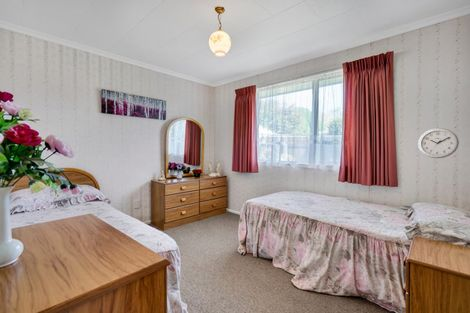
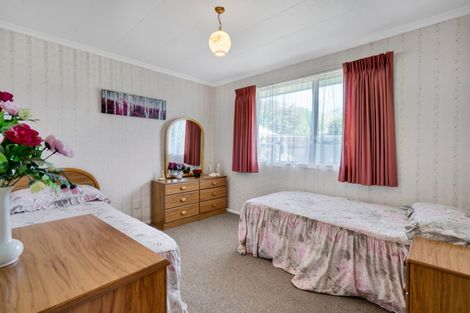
- wall clock (437, 143)
